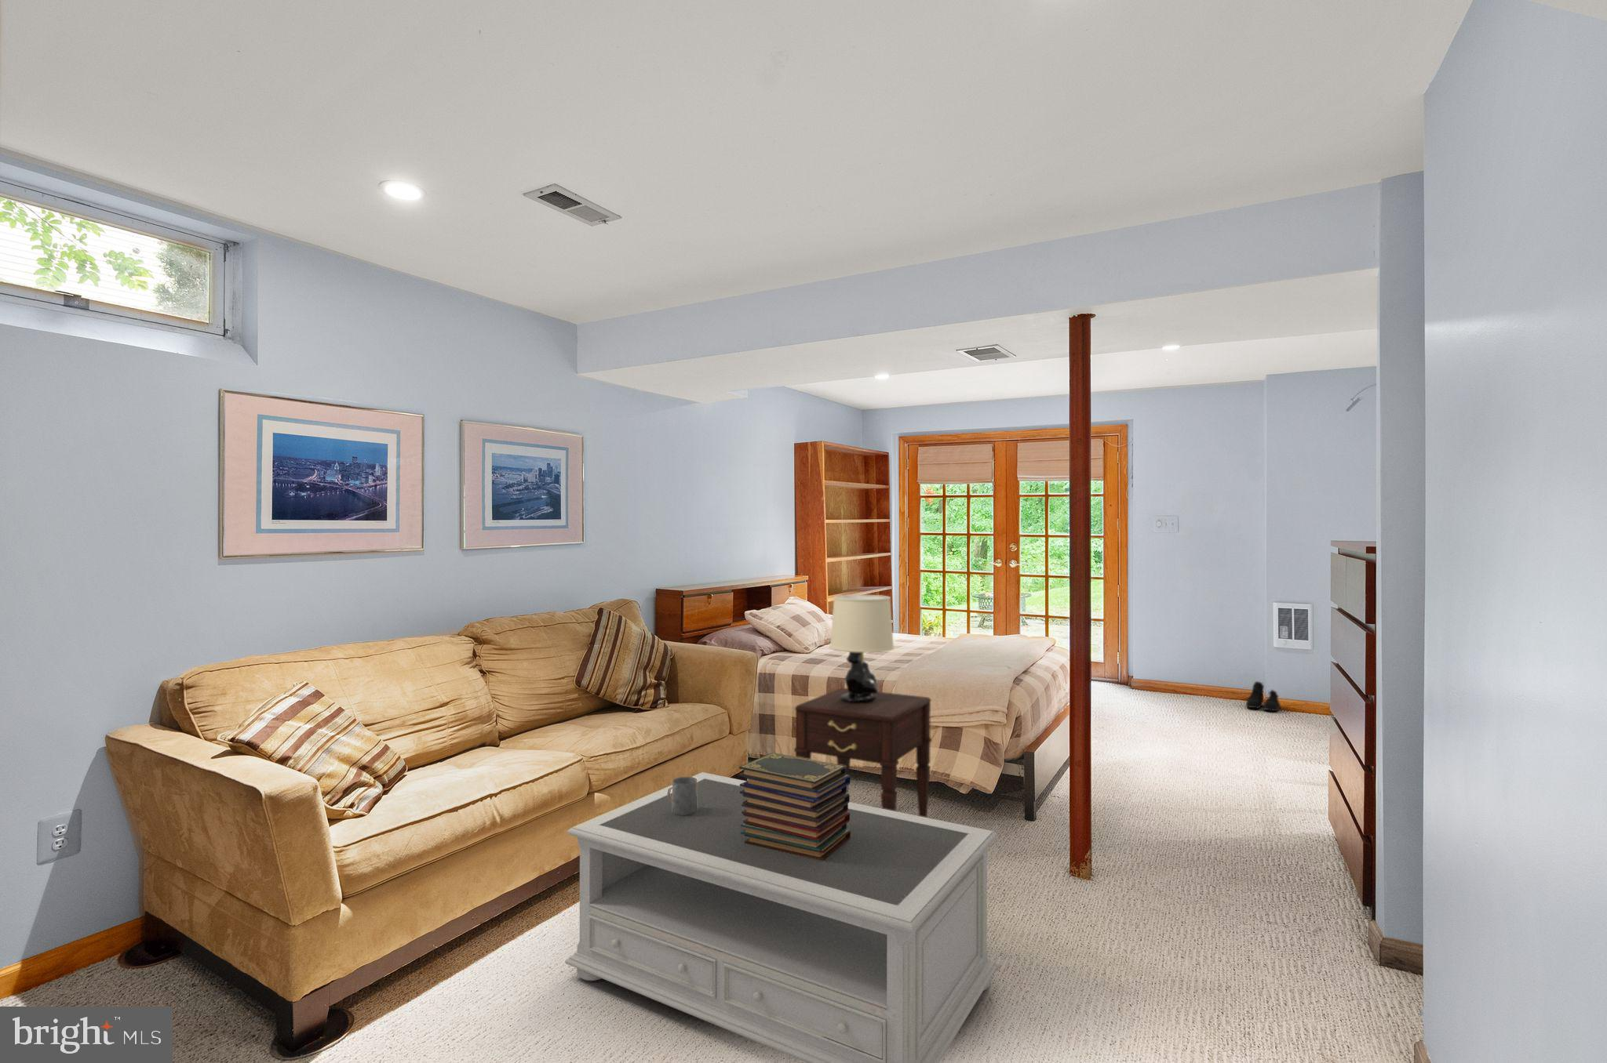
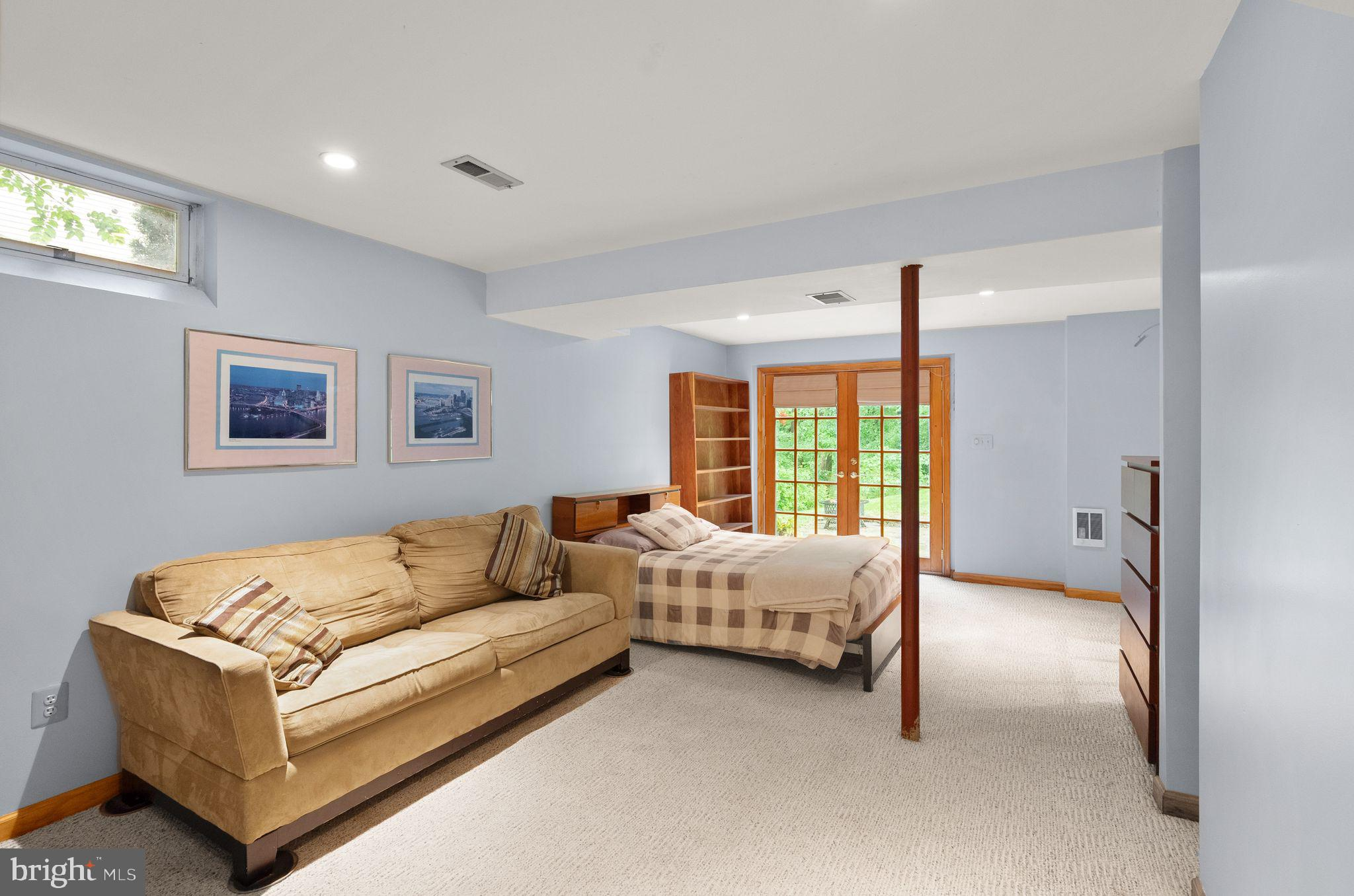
- book stack (794, 803)
- nightstand (866, 762)
- coffee table (781, 904)
- mug (680, 797)
- table lamp (862, 648)
- boots (1263, 695)
